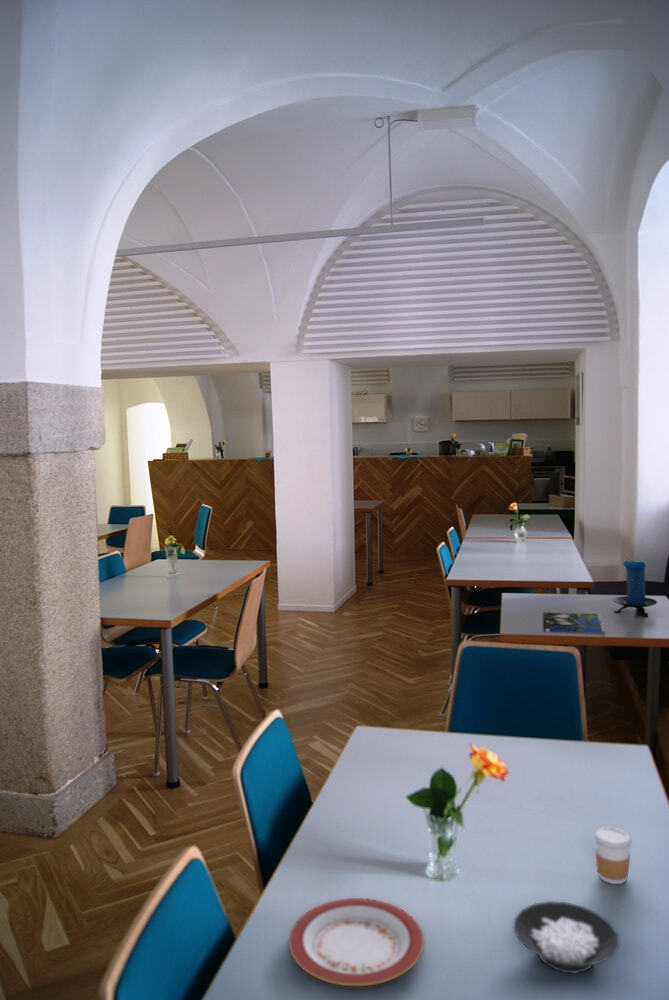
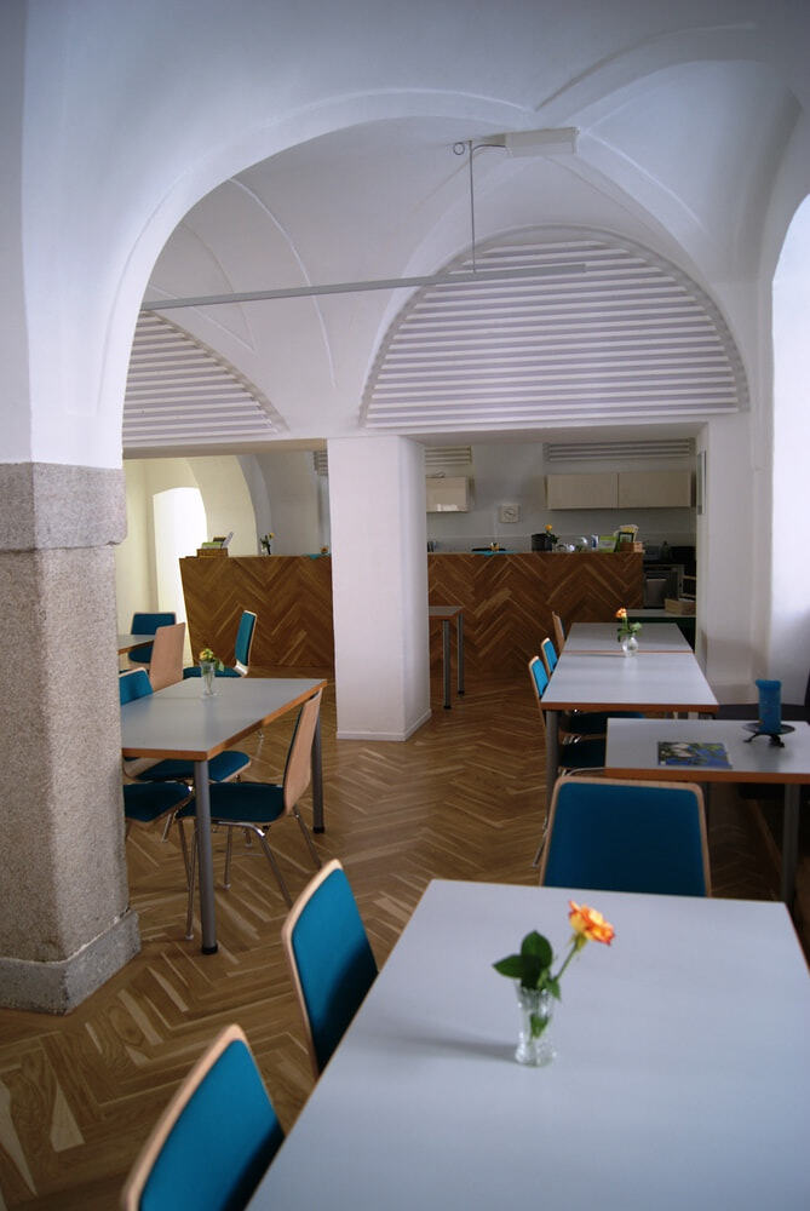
- cereal bowl (565, 943)
- coffee cup (612, 855)
- plate (356, 942)
